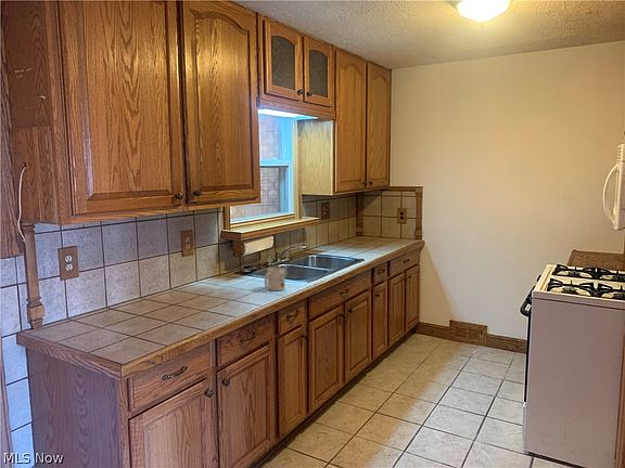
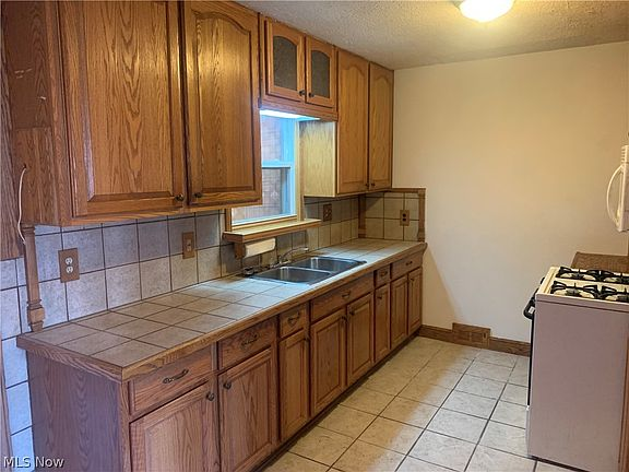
- mug (273, 280)
